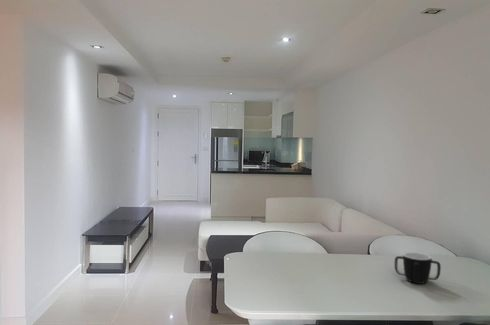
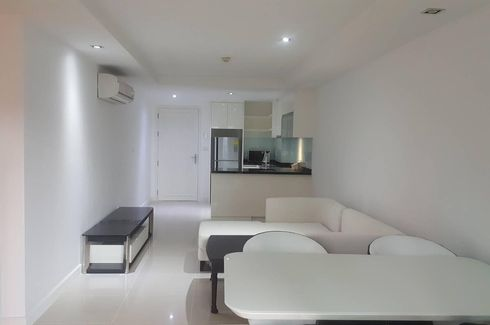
- mug (416, 268)
